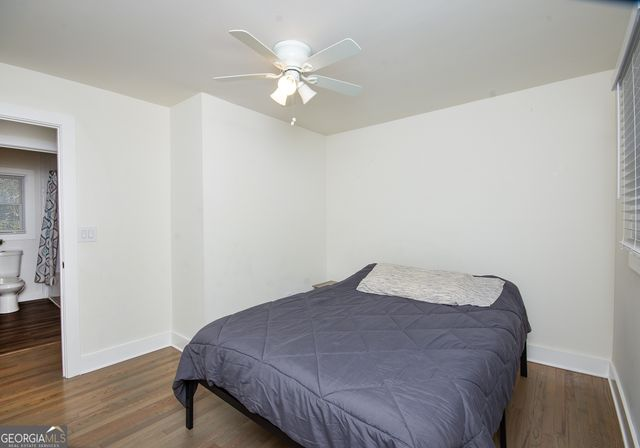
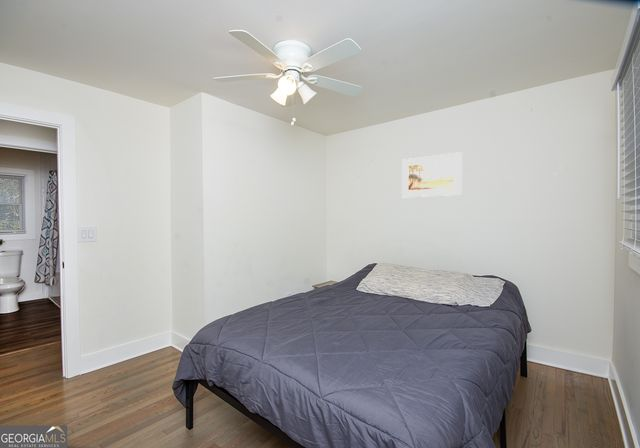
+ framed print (430, 176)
